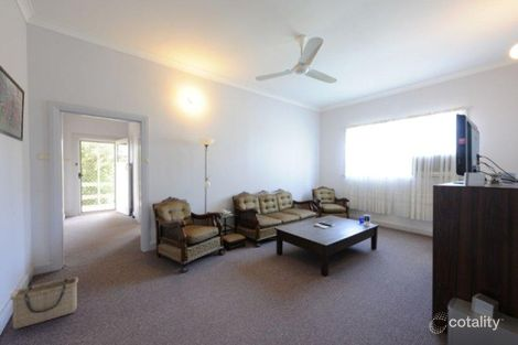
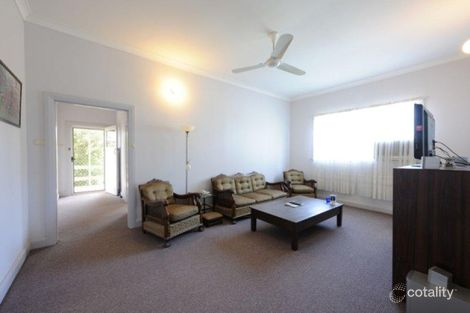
- basket (46, 301)
